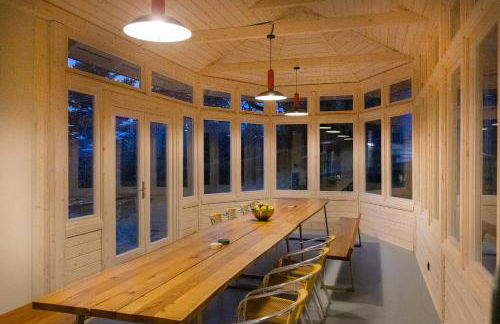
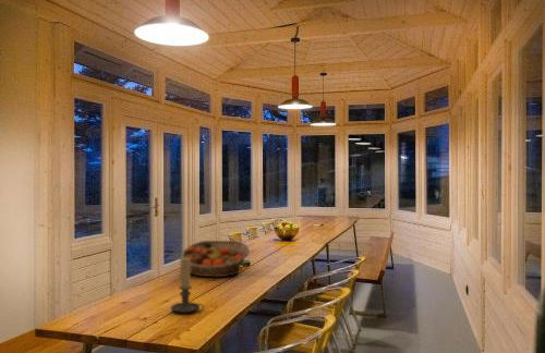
+ fruit basket (215, 257)
+ candle holder (187, 283)
